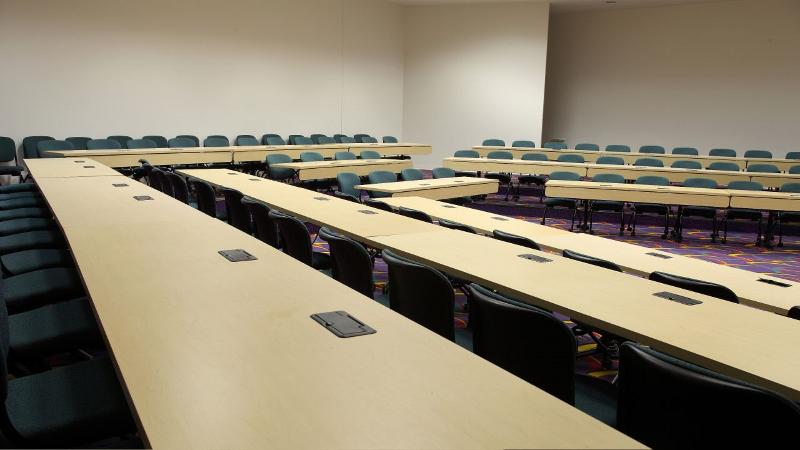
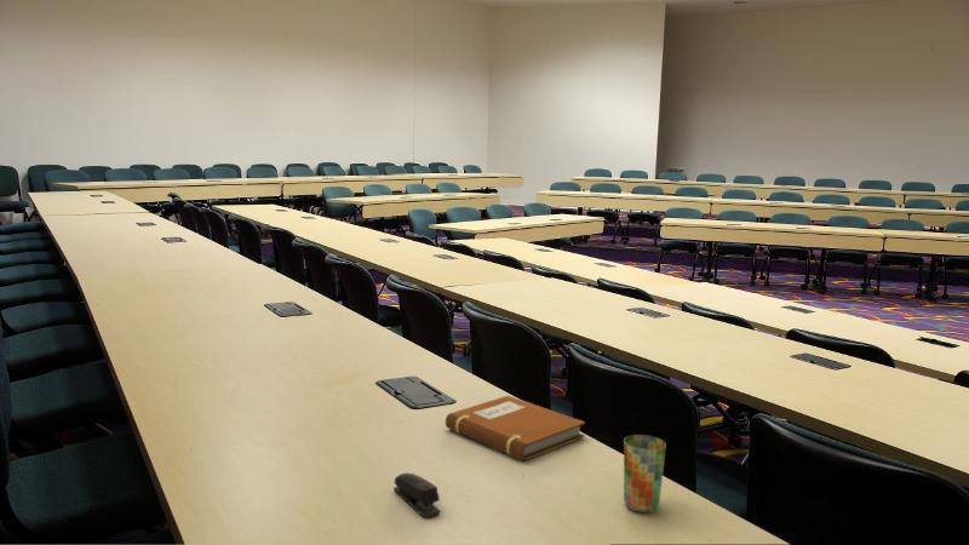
+ notebook (511, 424)
+ cup (642, 474)
+ stapler (415, 488)
